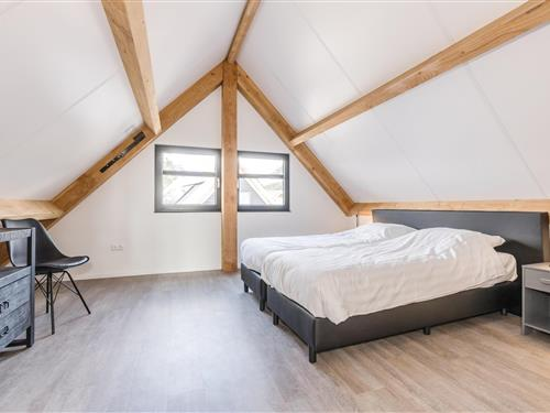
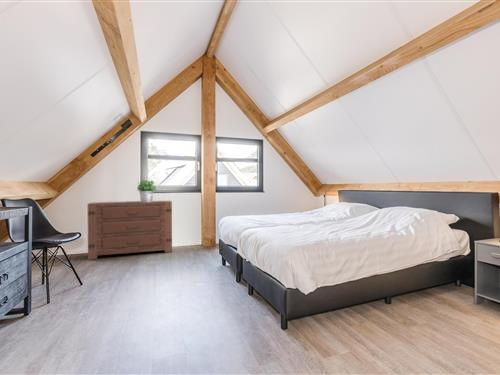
+ potted plant (147, 190)
+ dresser (132, 227)
